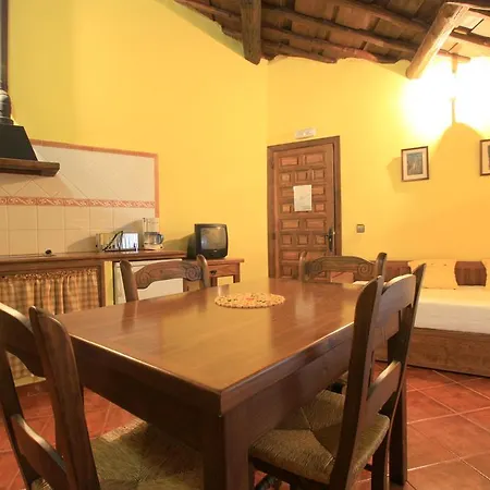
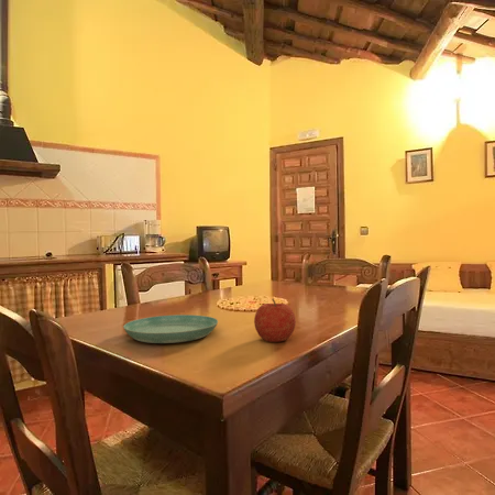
+ saucer (172, 328)
+ fruit (274, 318)
